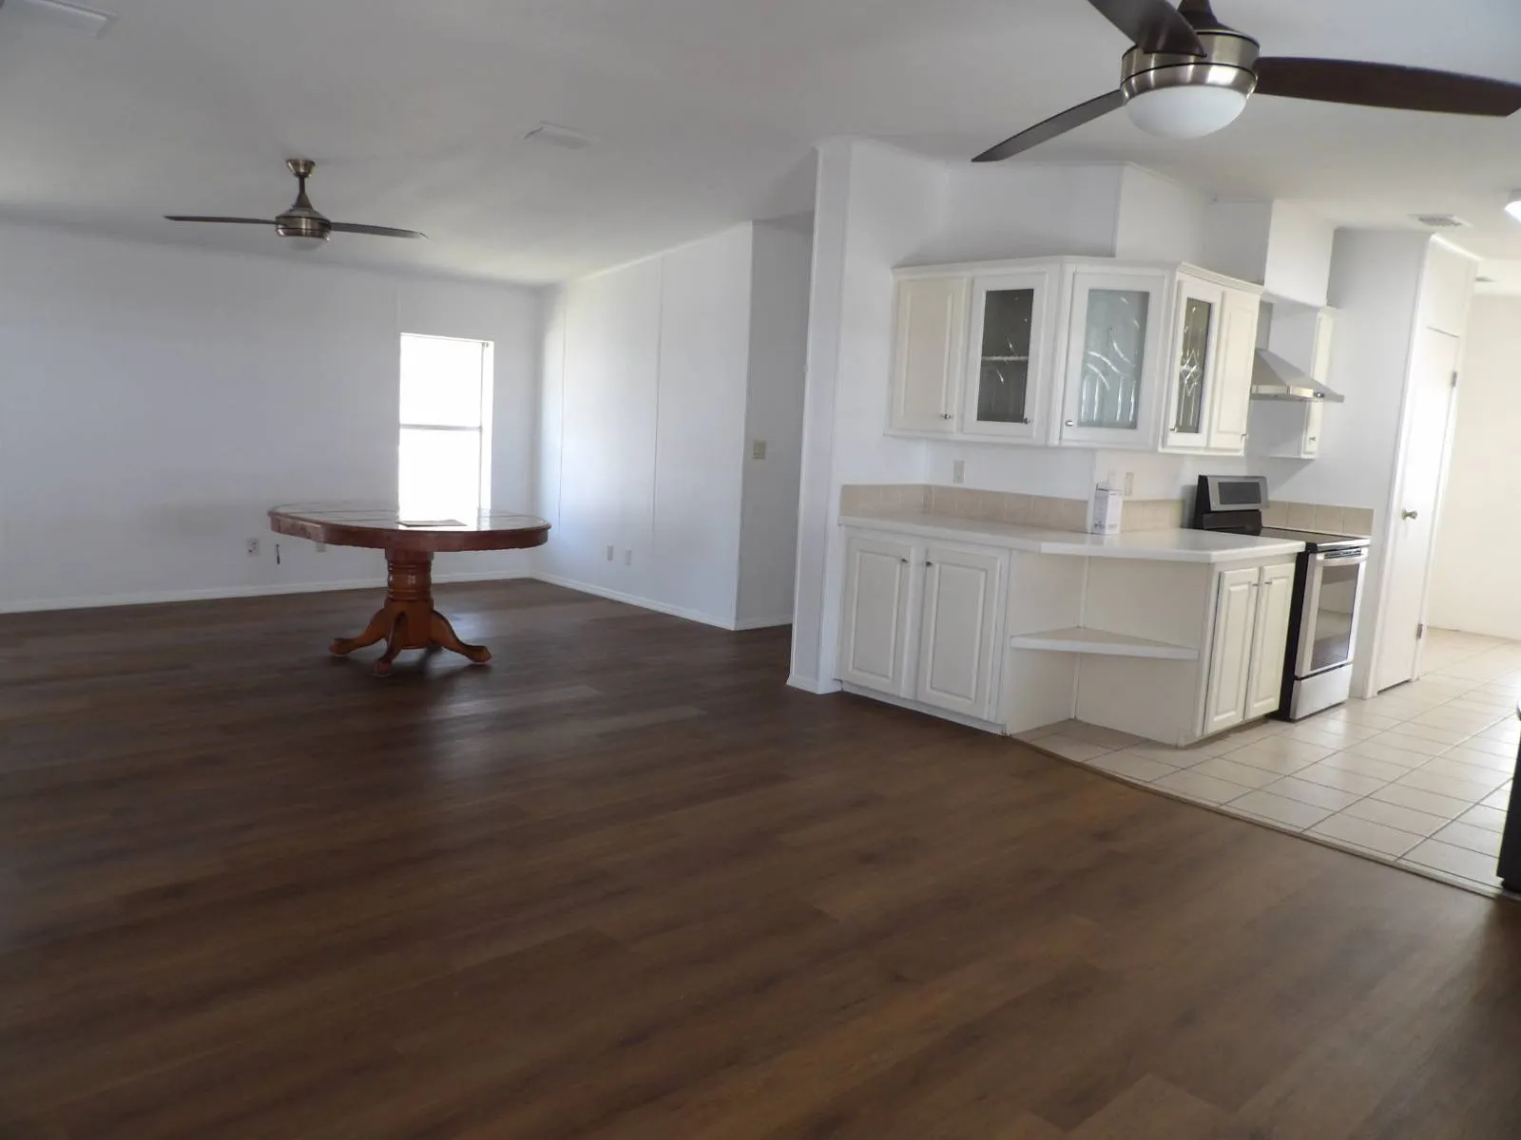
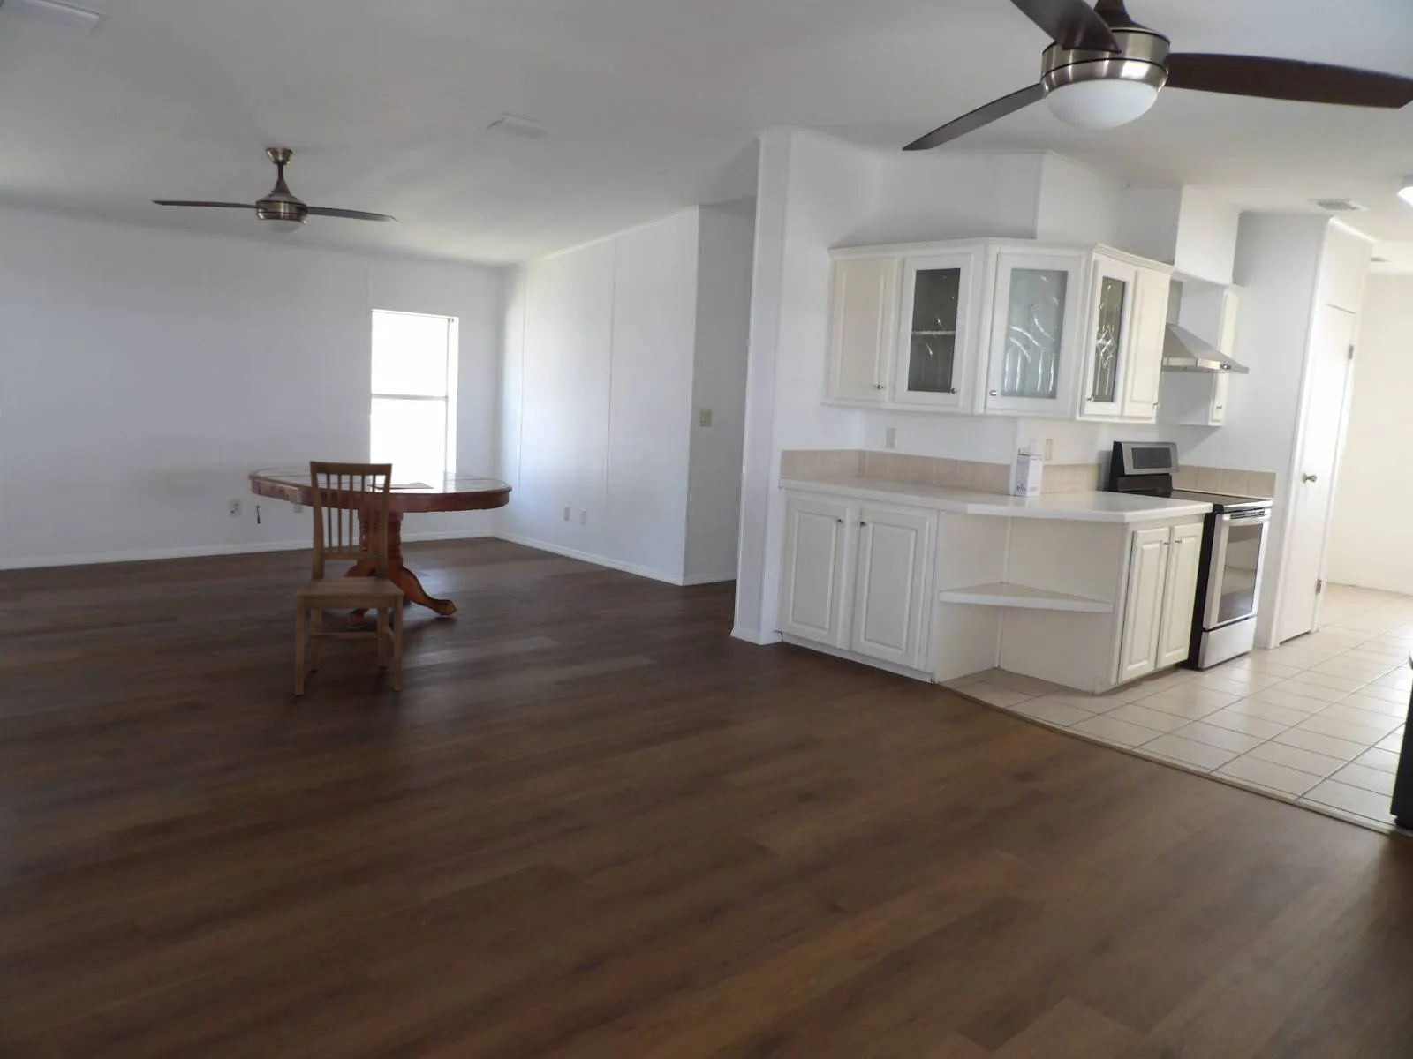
+ chair (349, 577)
